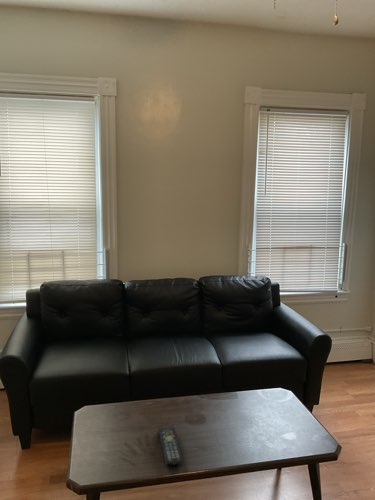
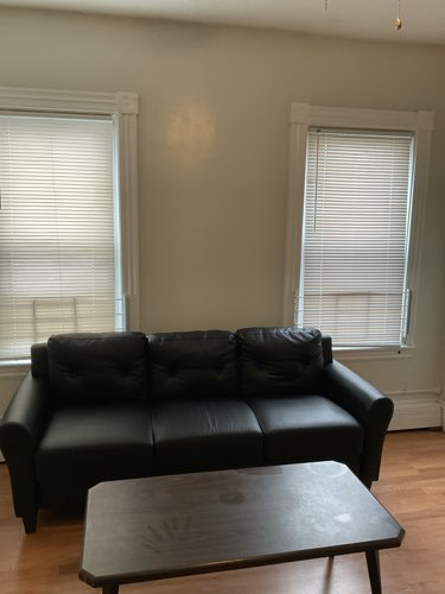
- remote control (169, 443)
